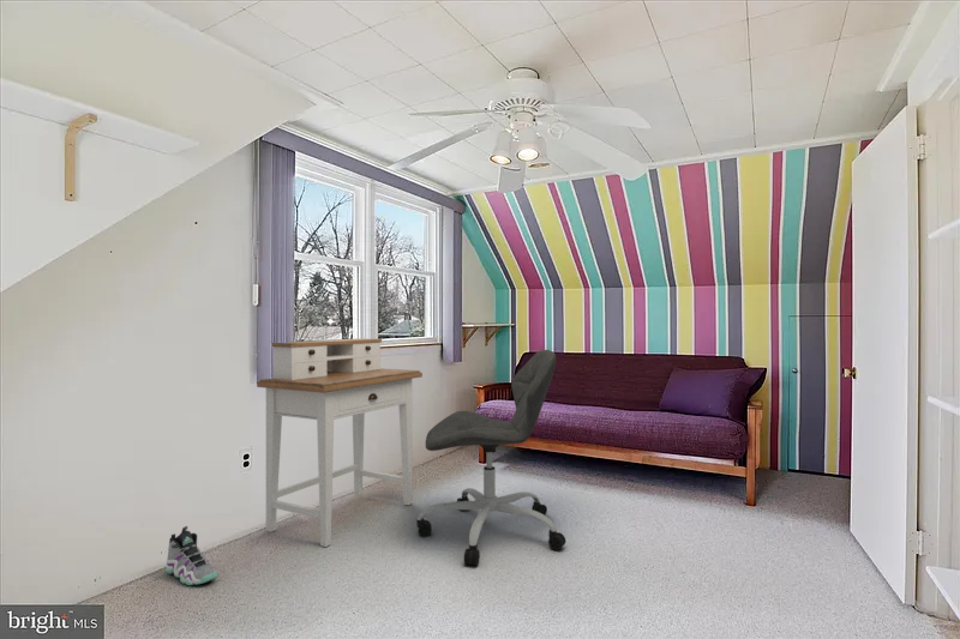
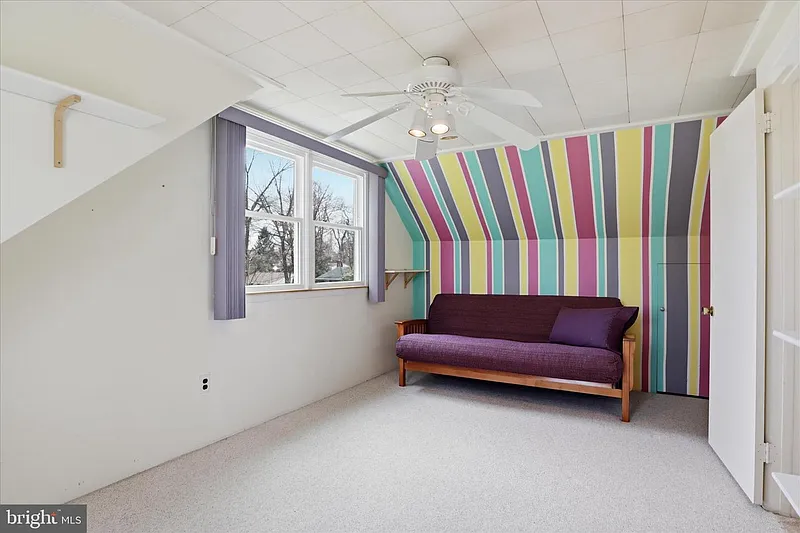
- office chair (493, 441)
- sneaker (188, 551)
- desk (353, 428)
